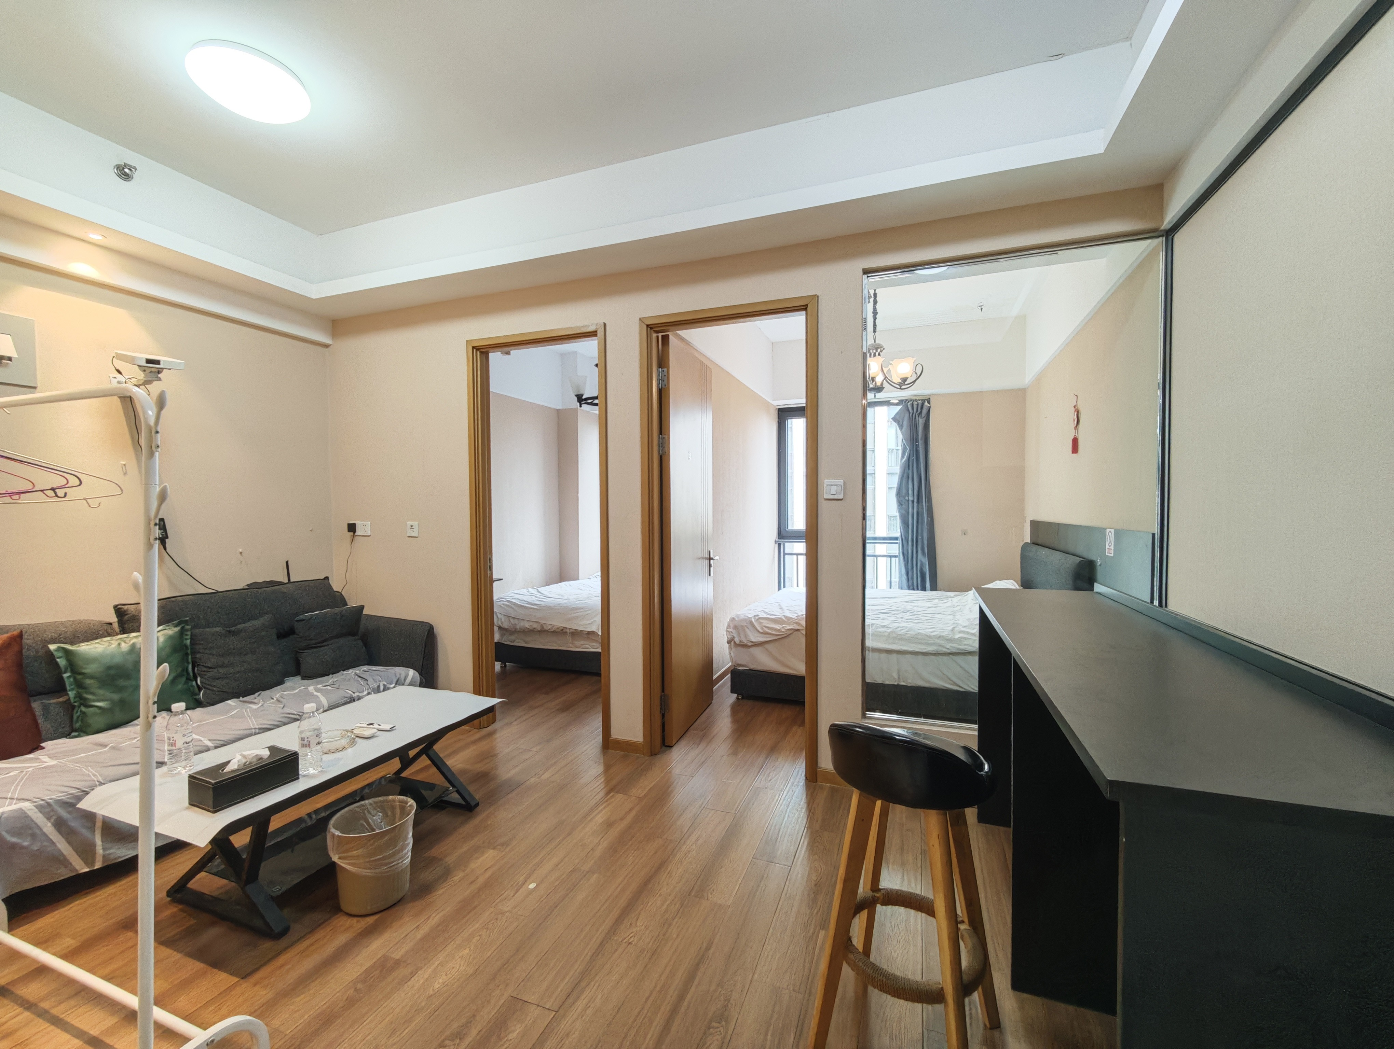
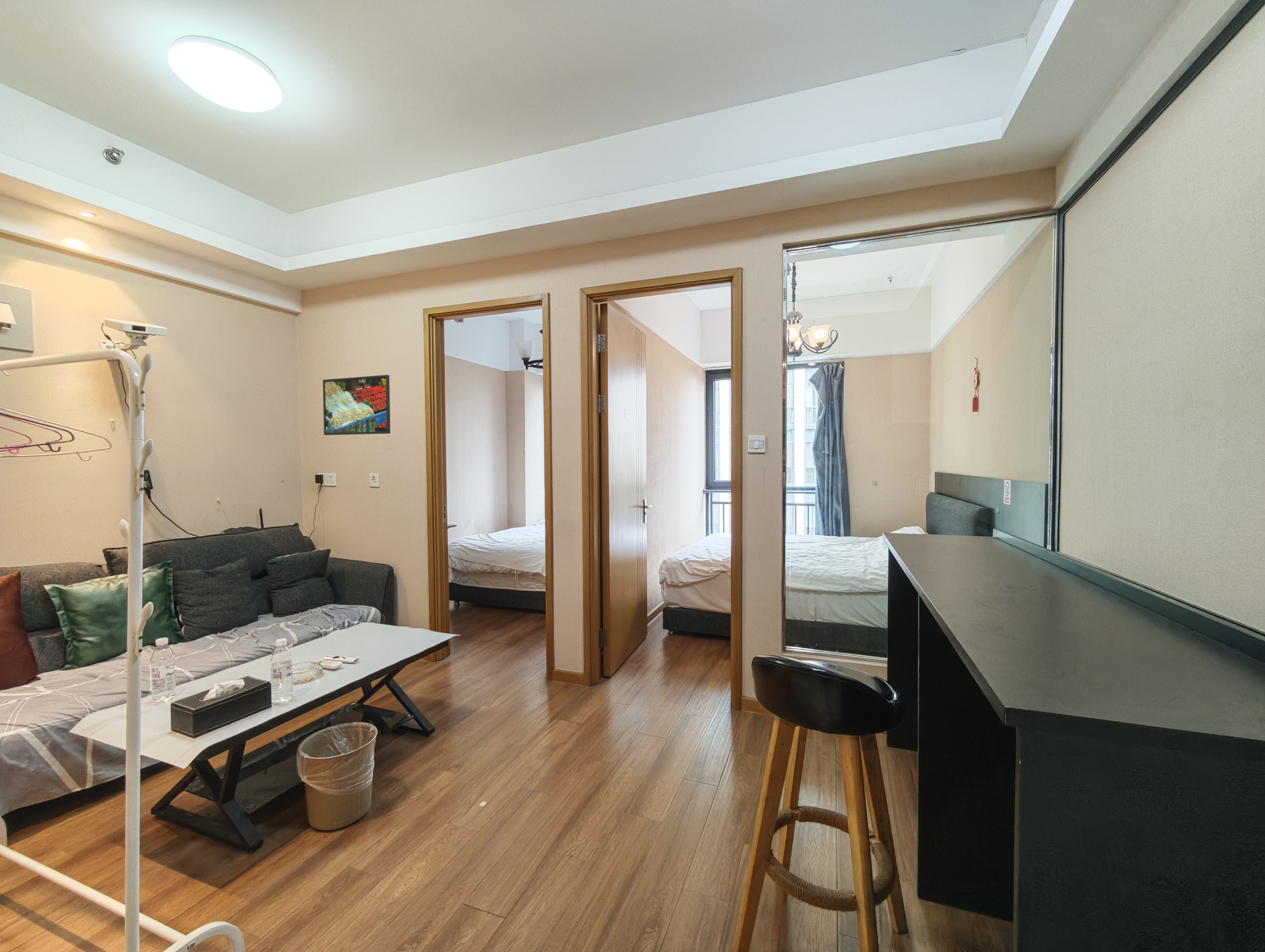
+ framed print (356, 406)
